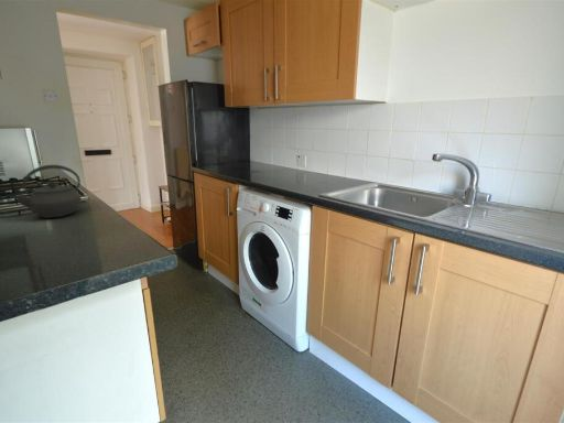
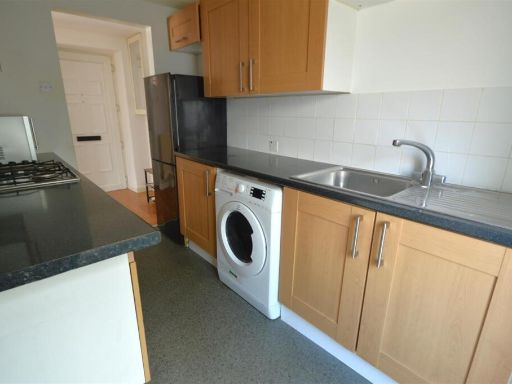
- kettle (48, 191)
